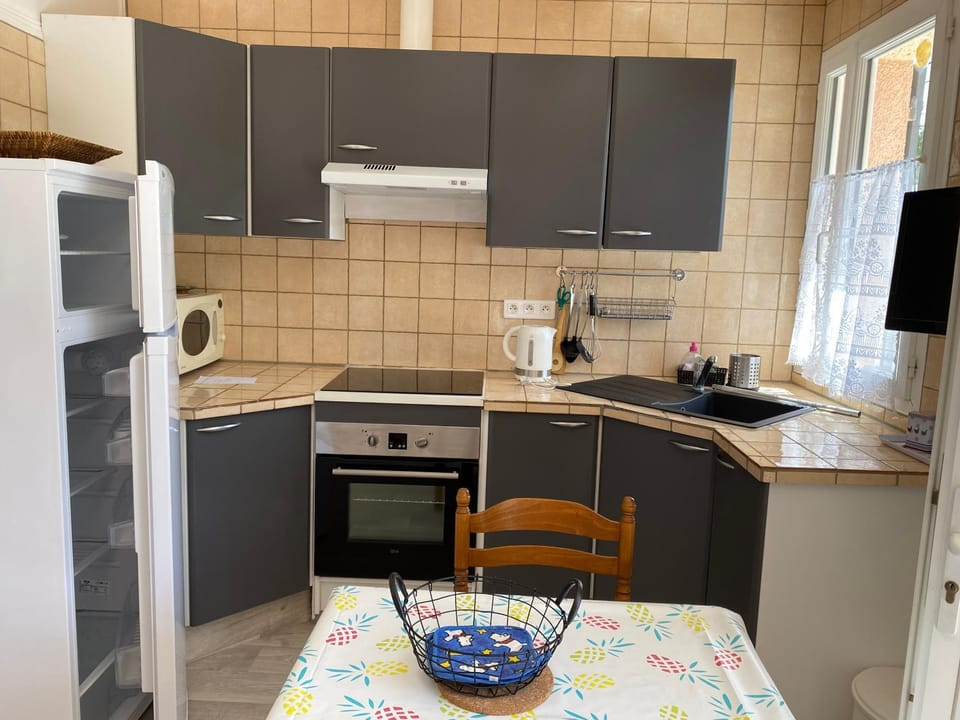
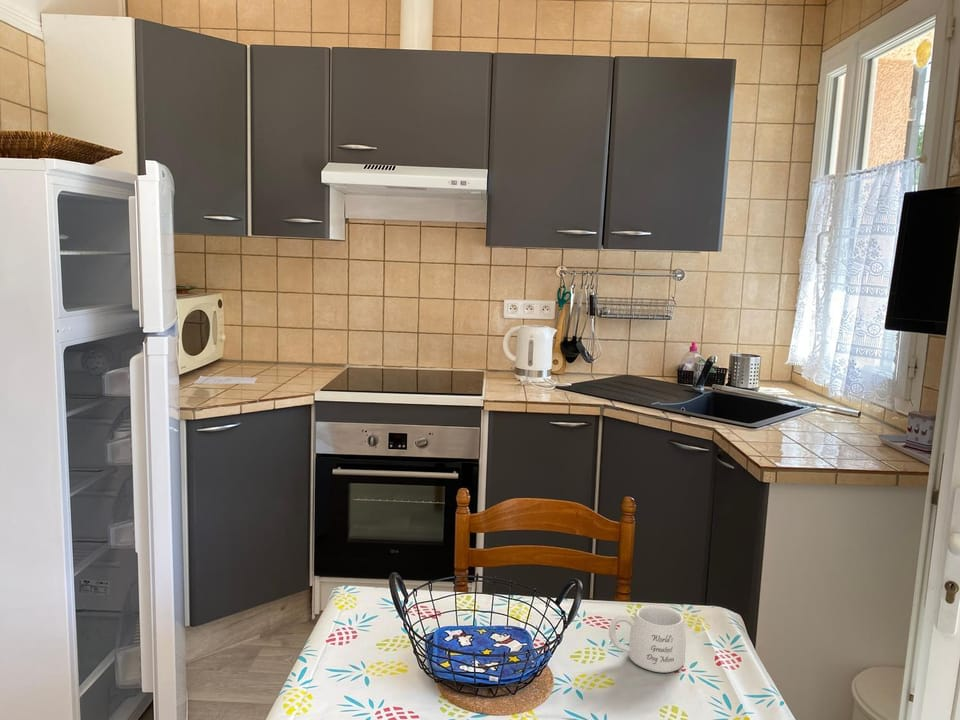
+ mug (647, 637)
